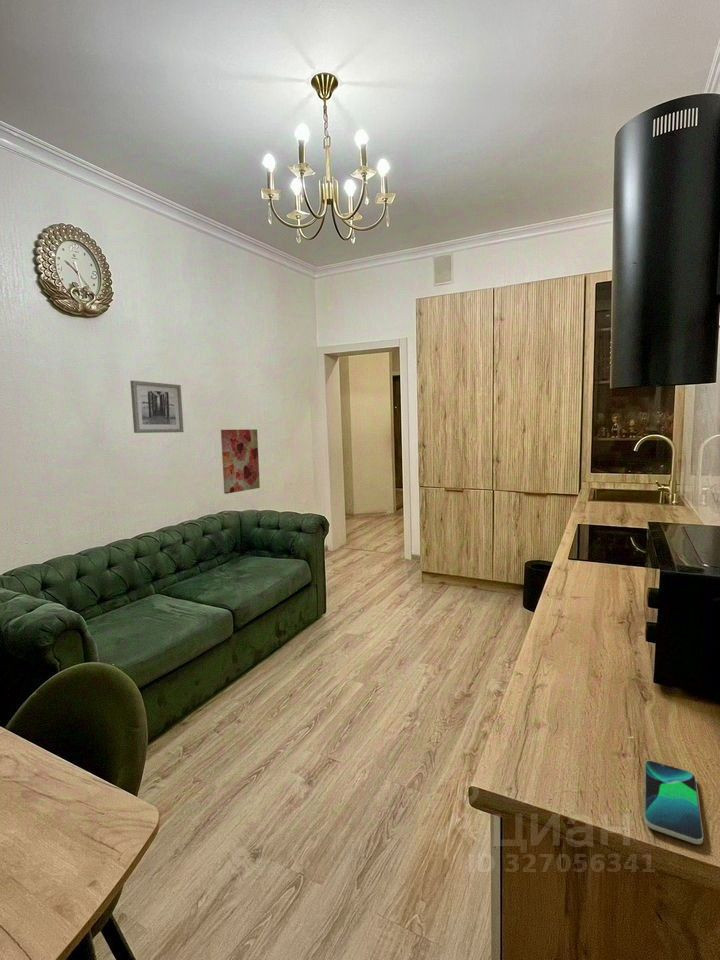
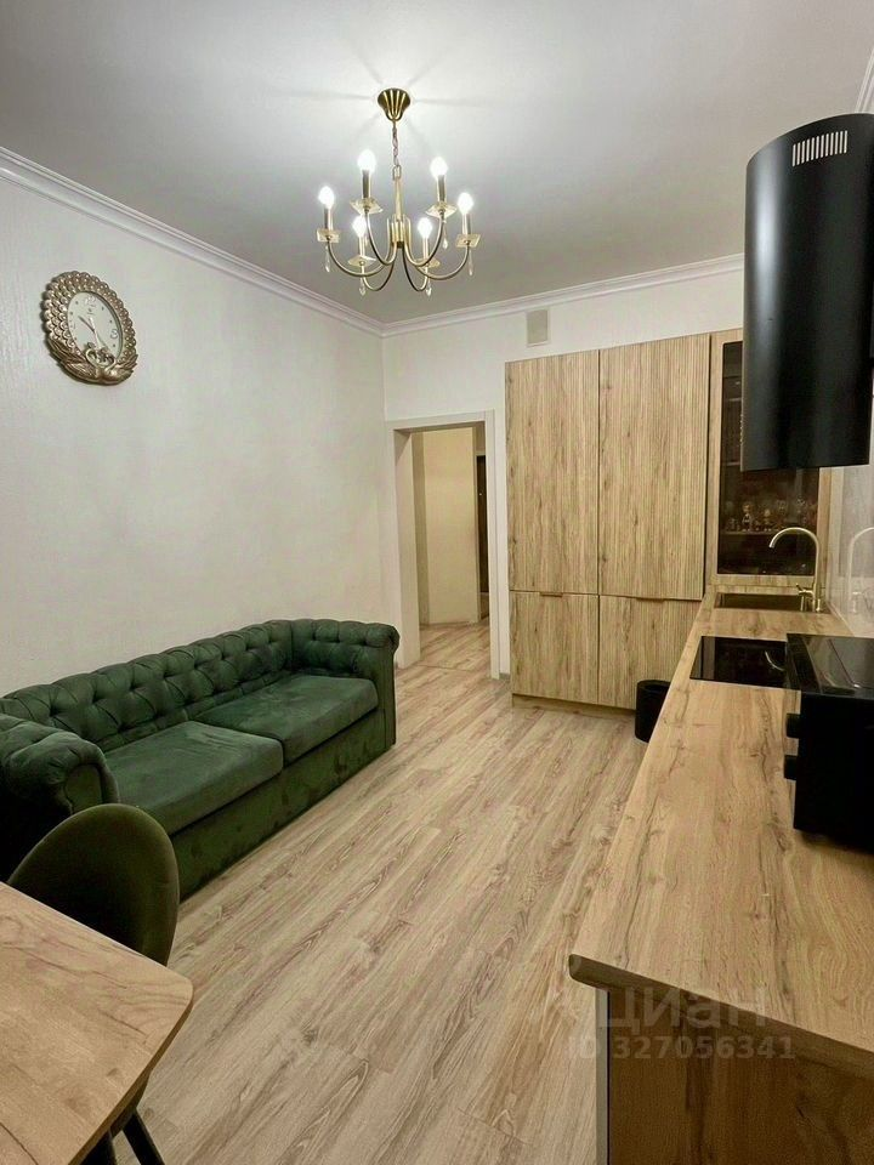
- smartphone (671, 798)
- wall art (158, 407)
- wall art (241, 460)
